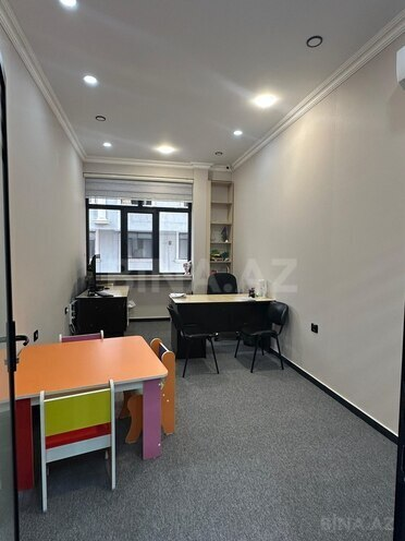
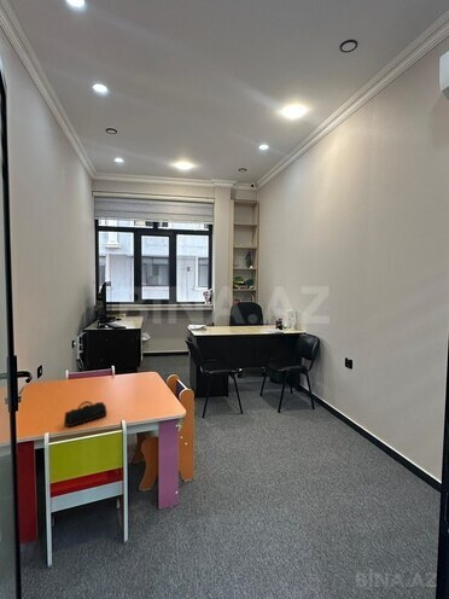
+ pencil case (86, 409)
